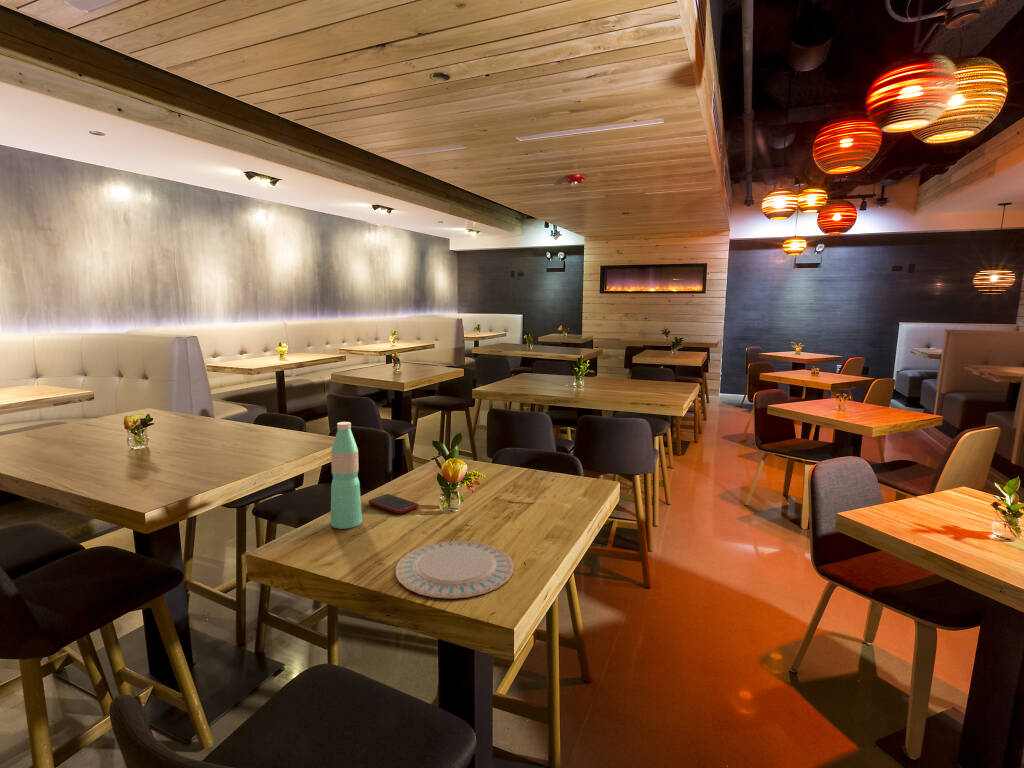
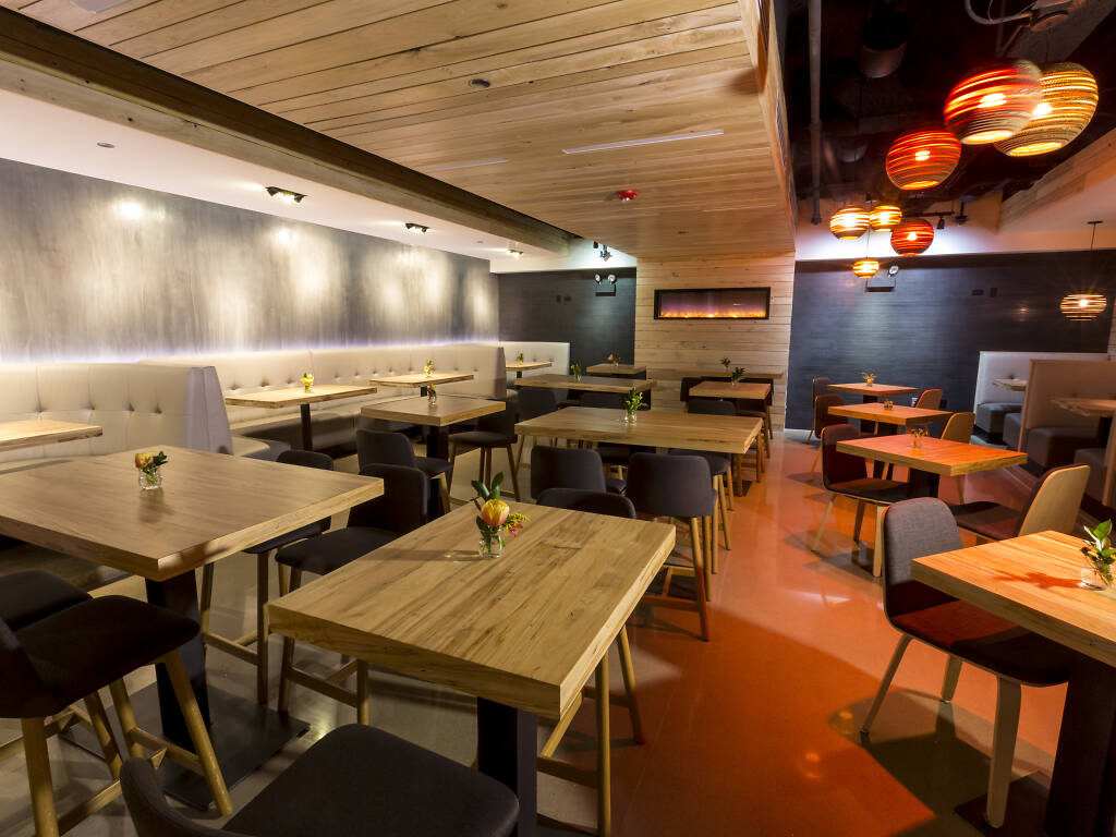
- water bottle (345, 473)
- cell phone (393, 503)
- chinaware (455, 564)
